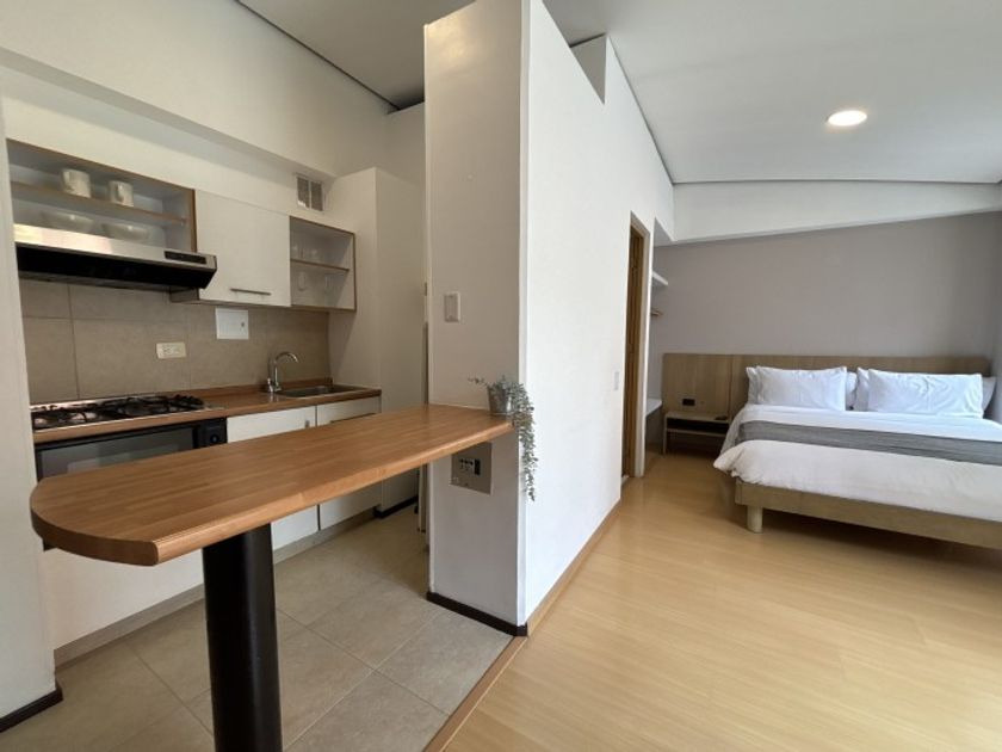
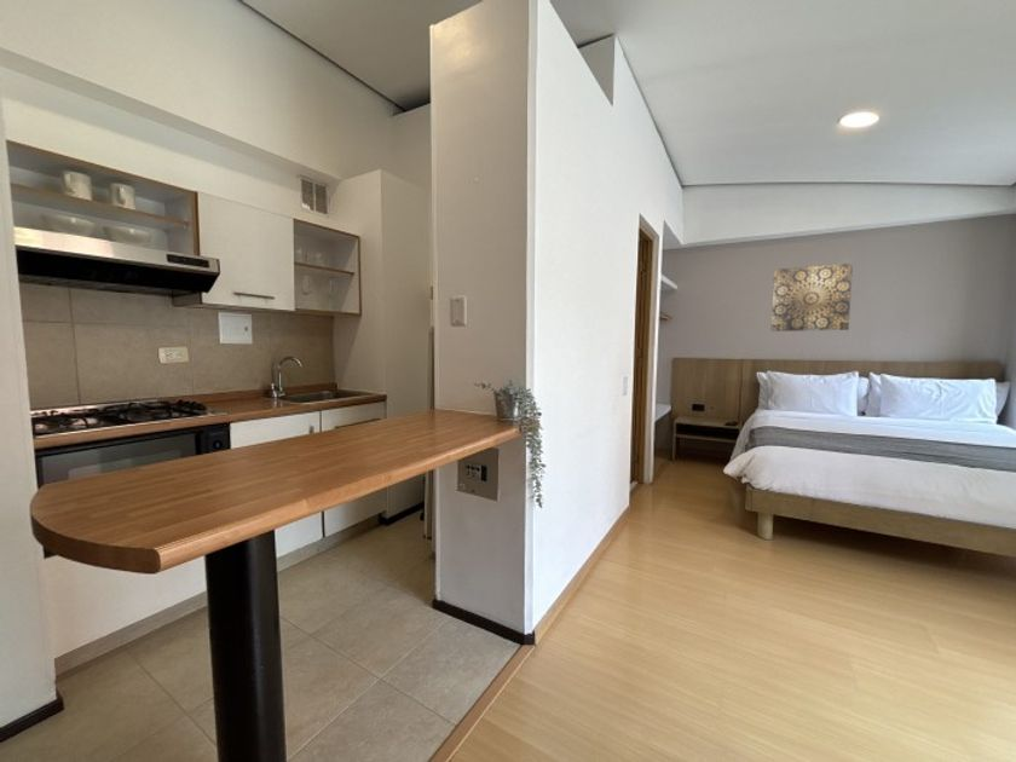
+ wall art (809, 299)
